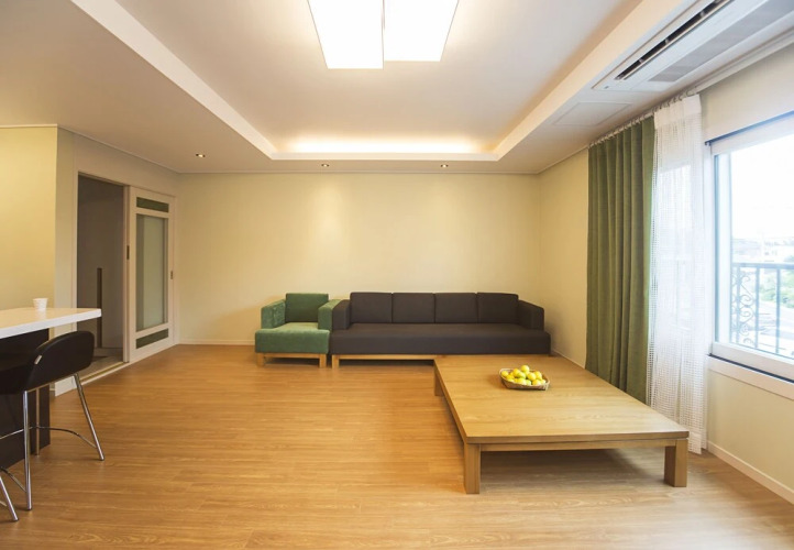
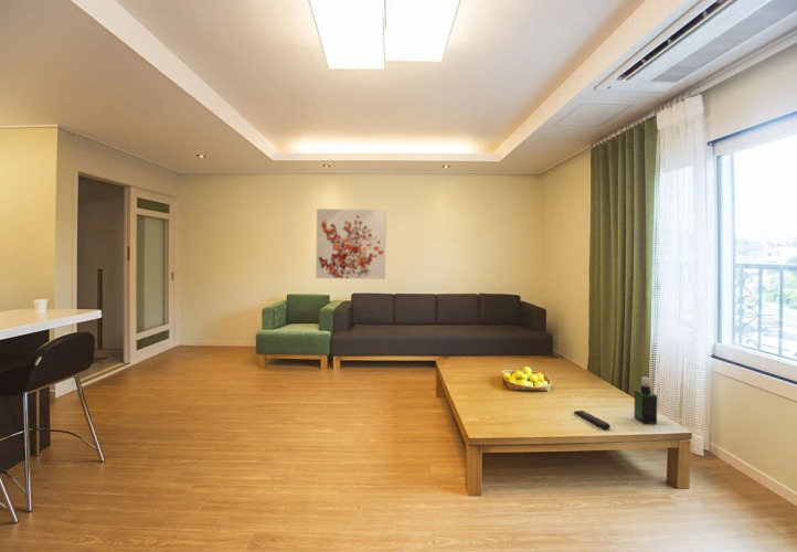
+ wall art (351, 244)
+ spray bottle (645, 399)
+ remote control (591, 418)
